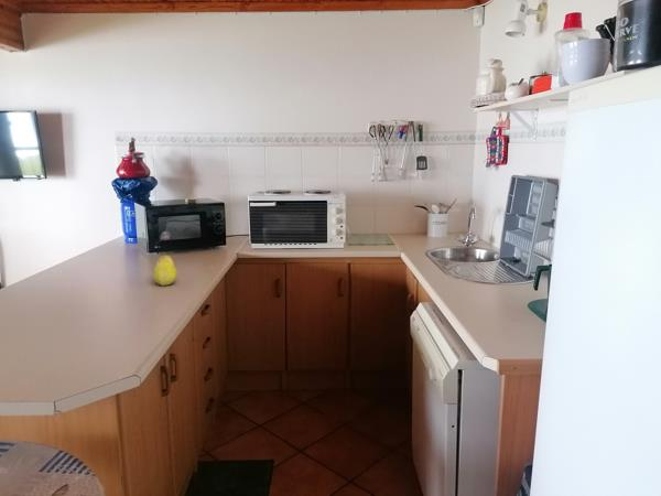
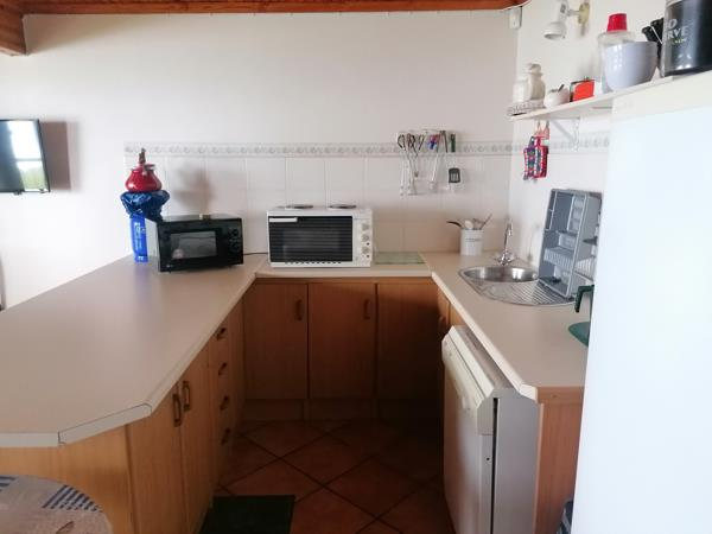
- fruit (165, 268)
